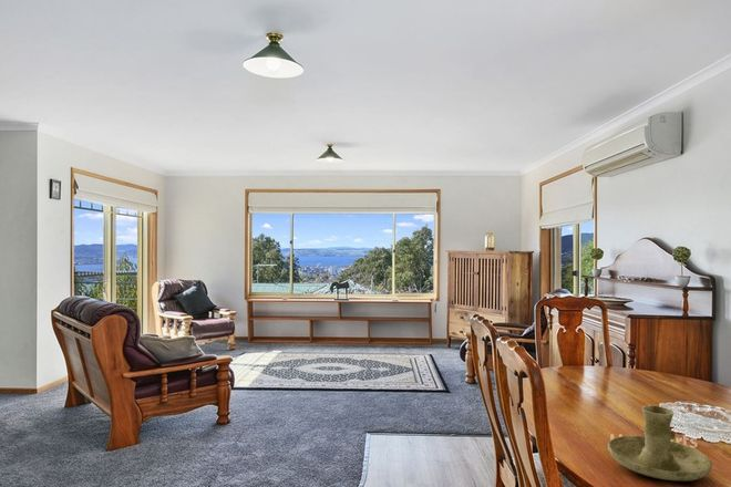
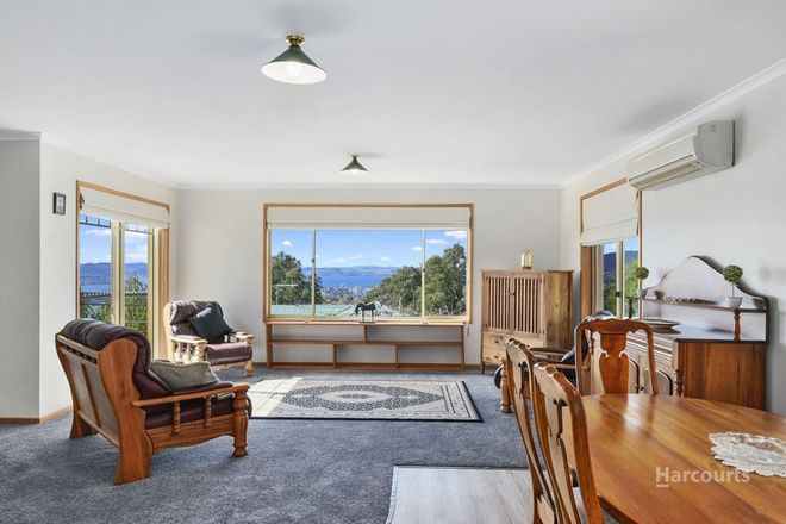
- candle holder (656, 435)
